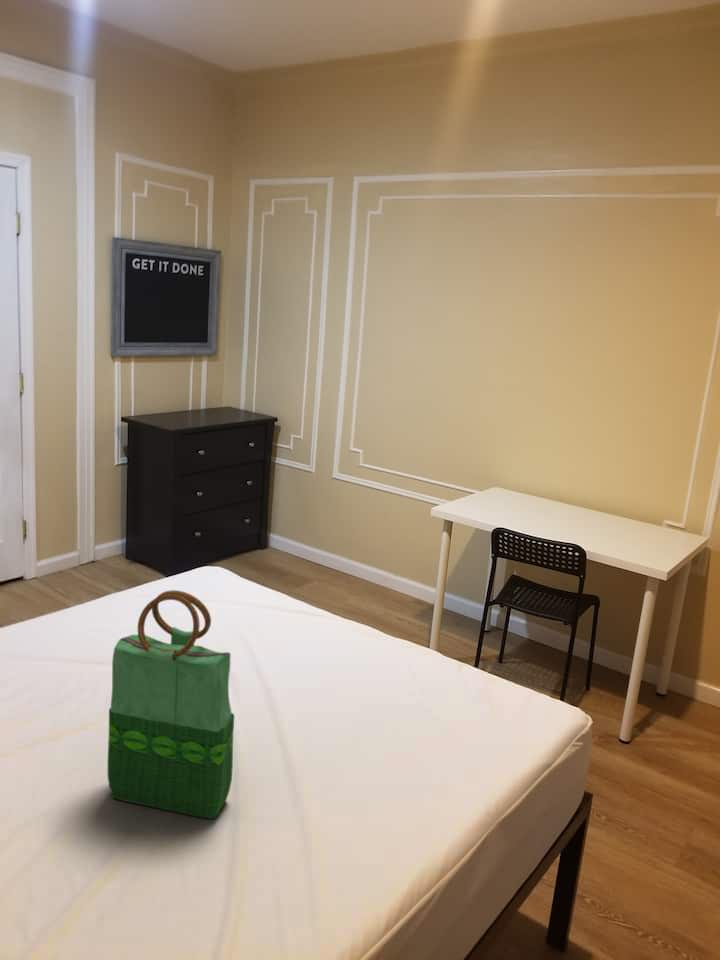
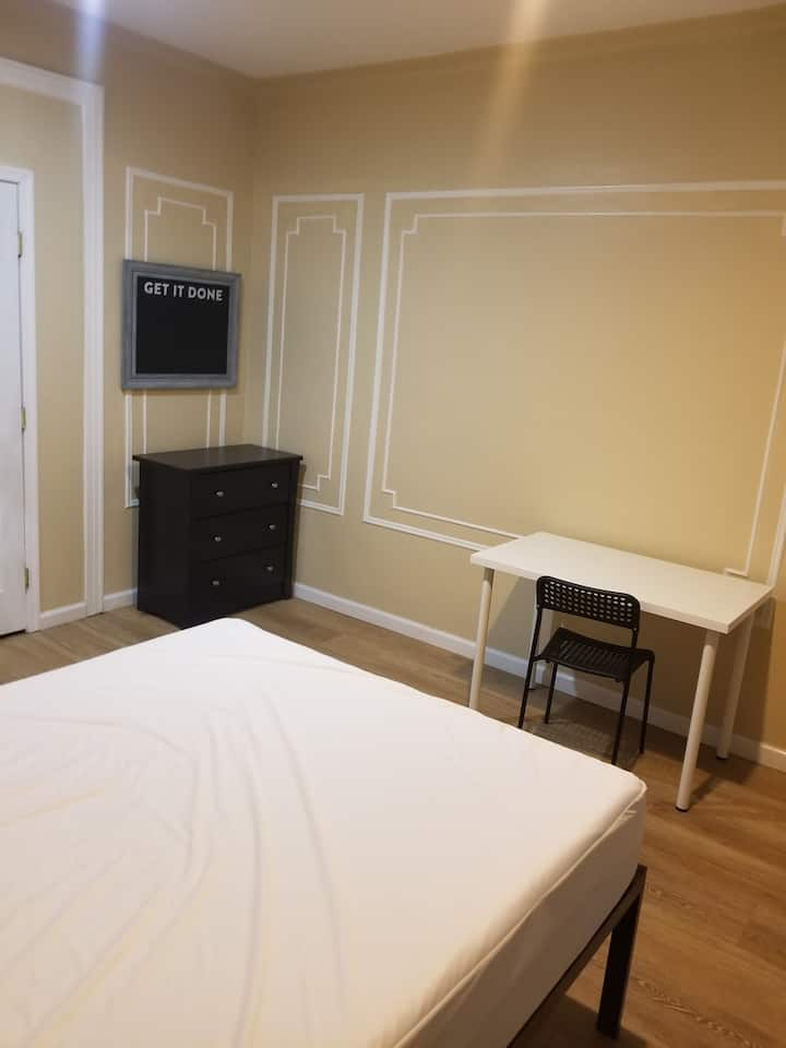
- tote bag (172, 698)
